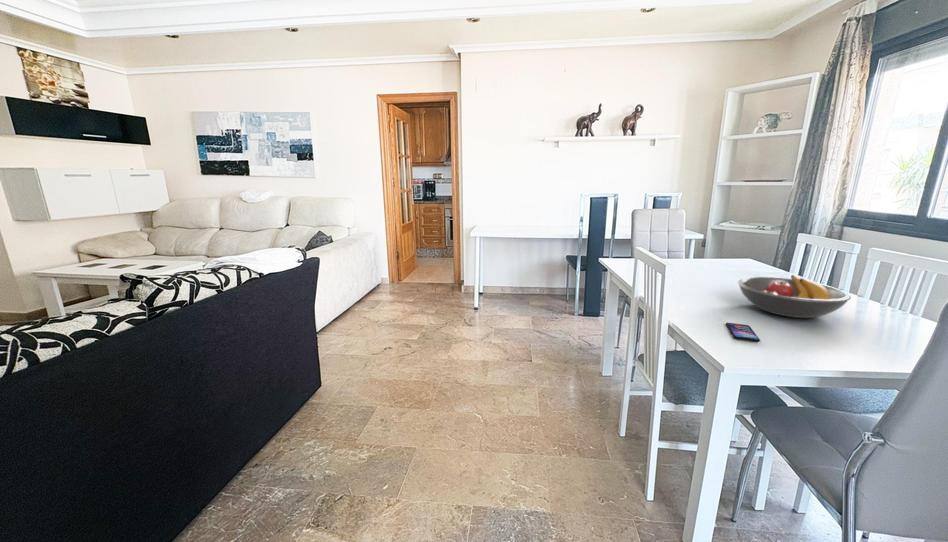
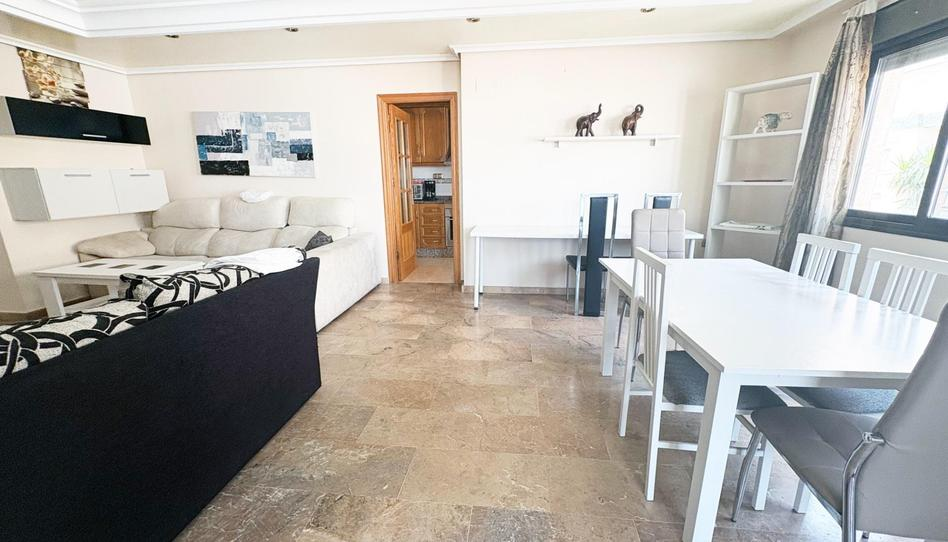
- fruit bowl (788, 296)
- smartphone (741, 331)
